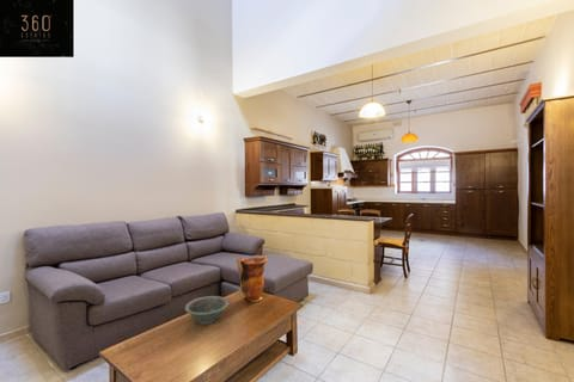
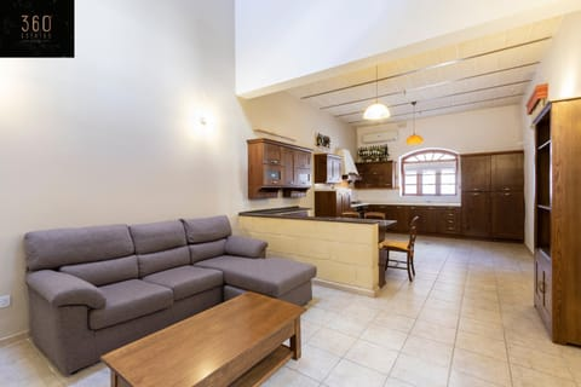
- decorative bowl (207, 312)
- decorative vase (252, 278)
